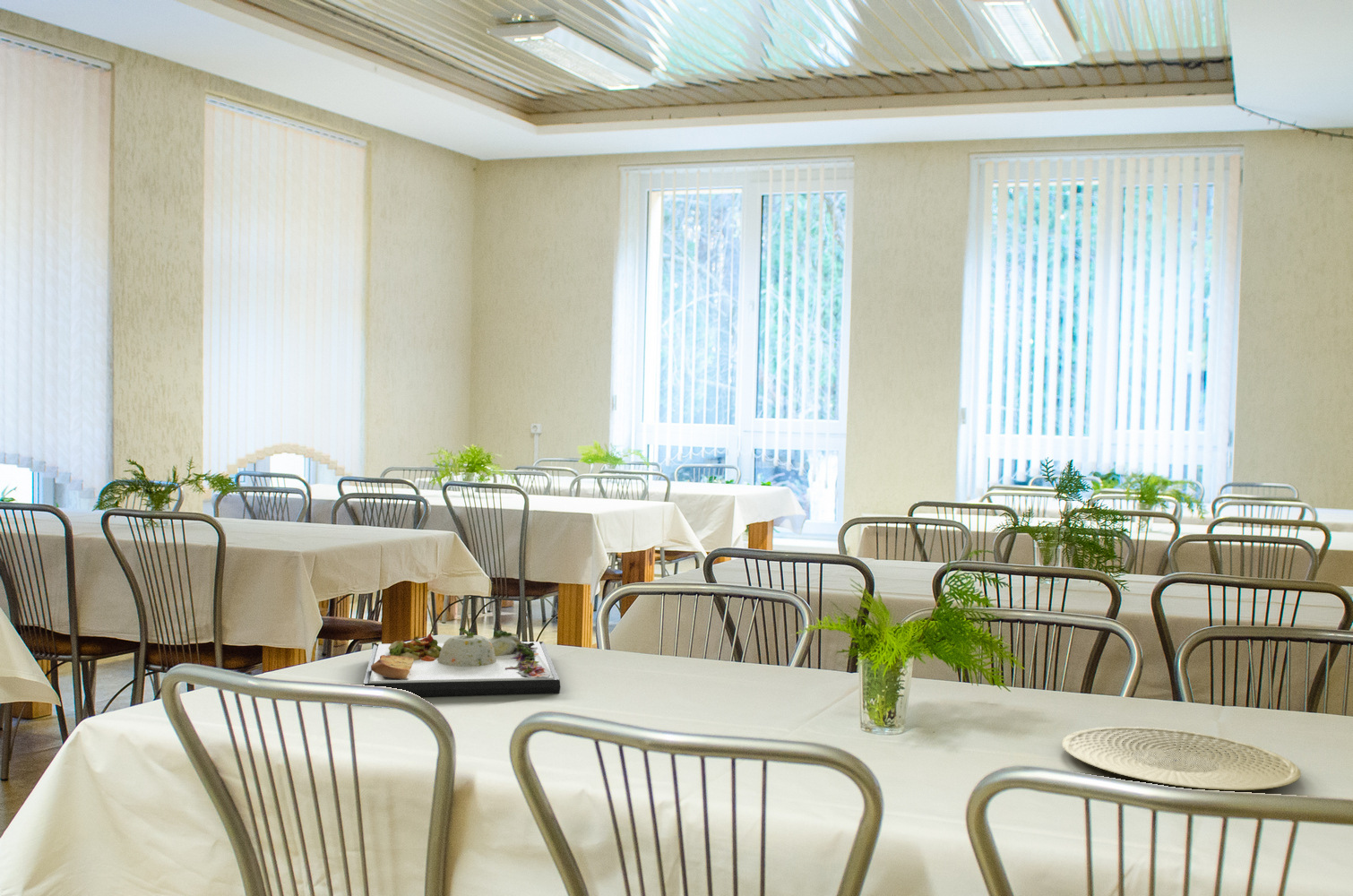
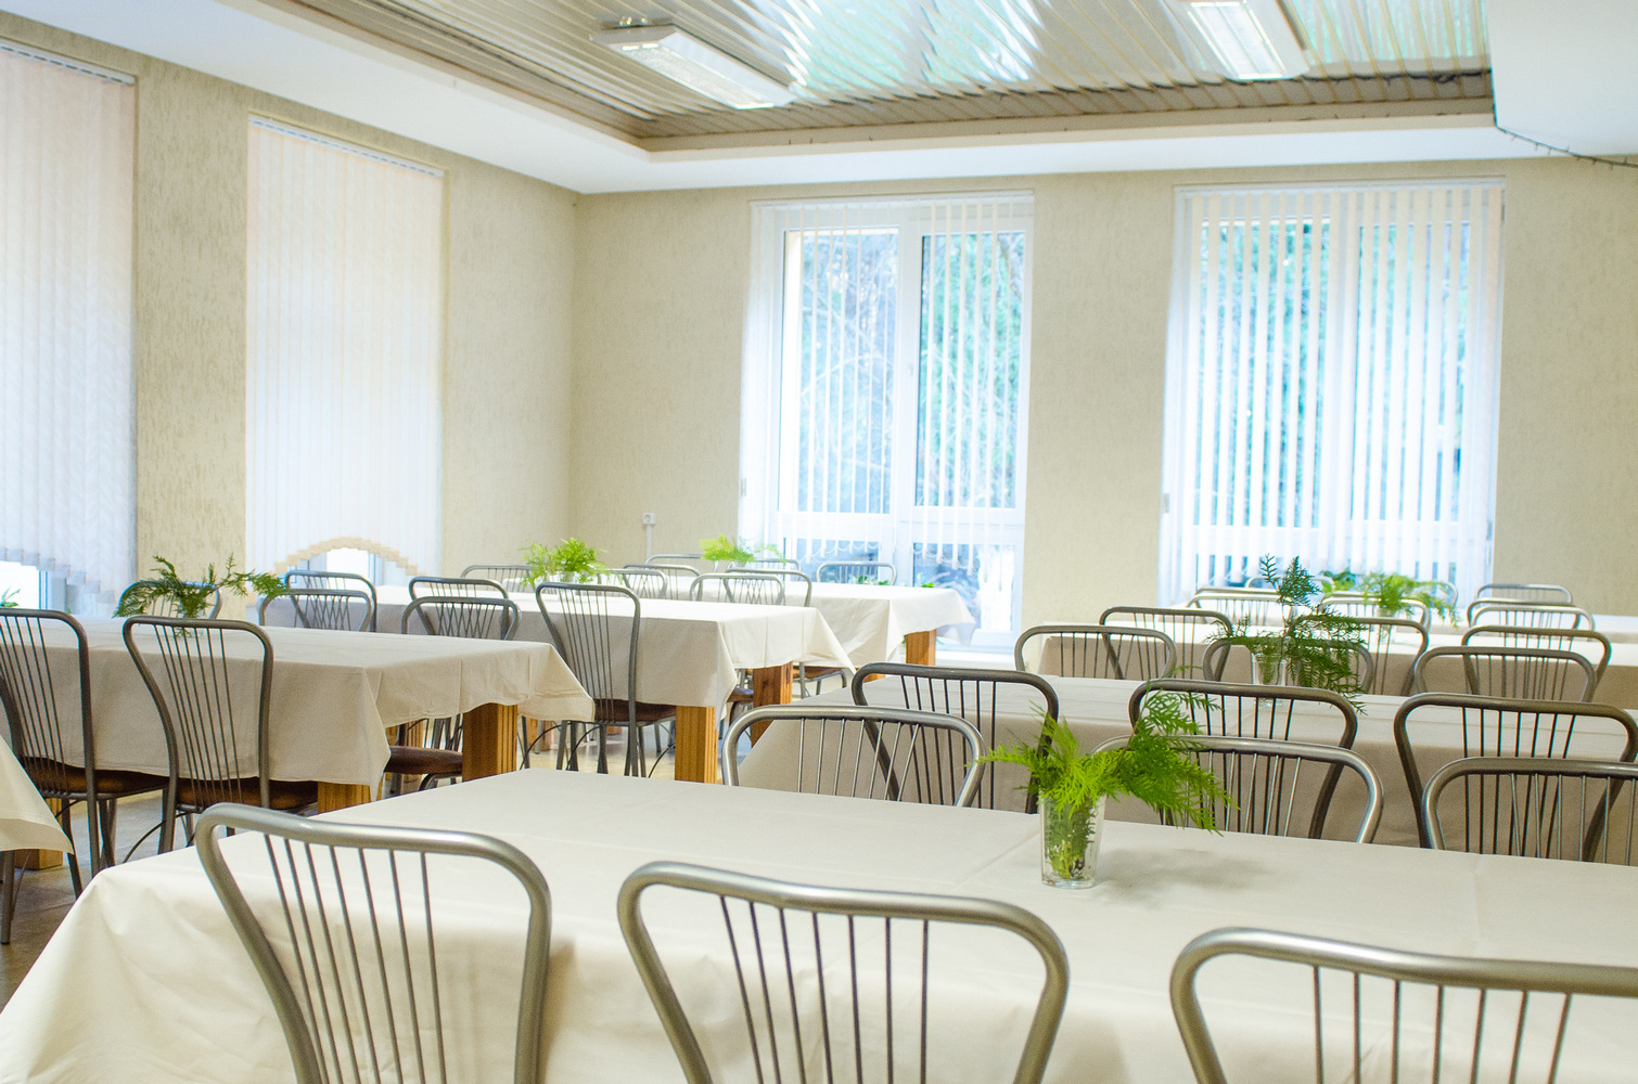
- dinner plate (461, 652)
- plate (1176, 759)
